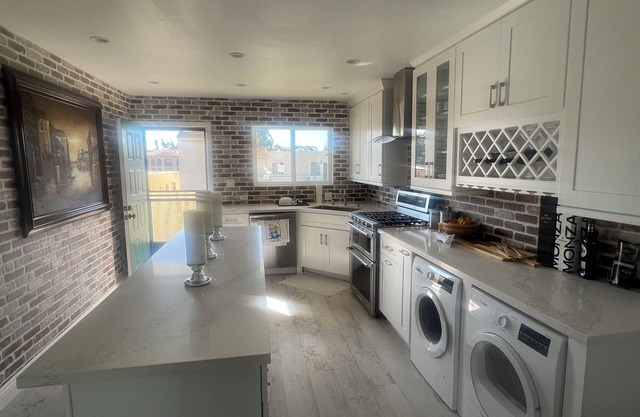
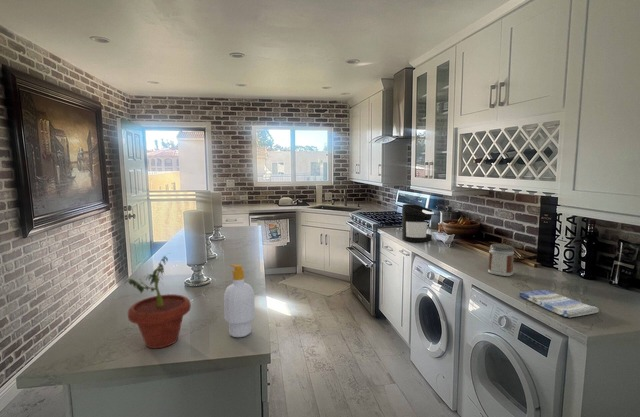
+ coffee maker (417, 221)
+ jar (501, 259)
+ dish towel (556, 301)
+ potted plant (158, 298)
+ soap bottle (239, 299)
